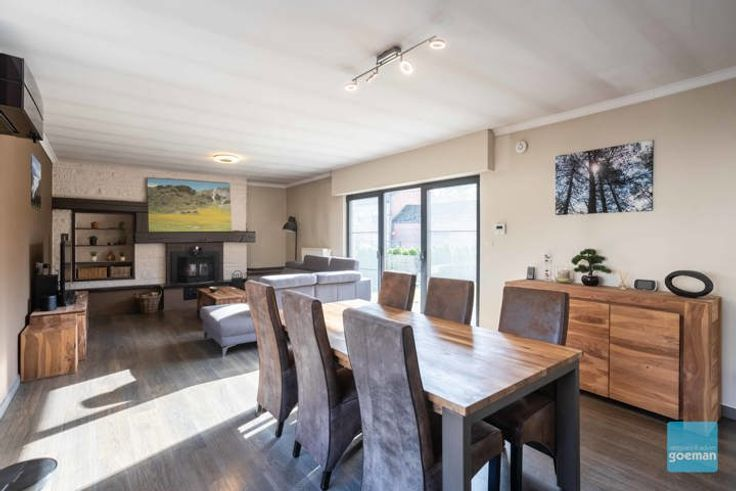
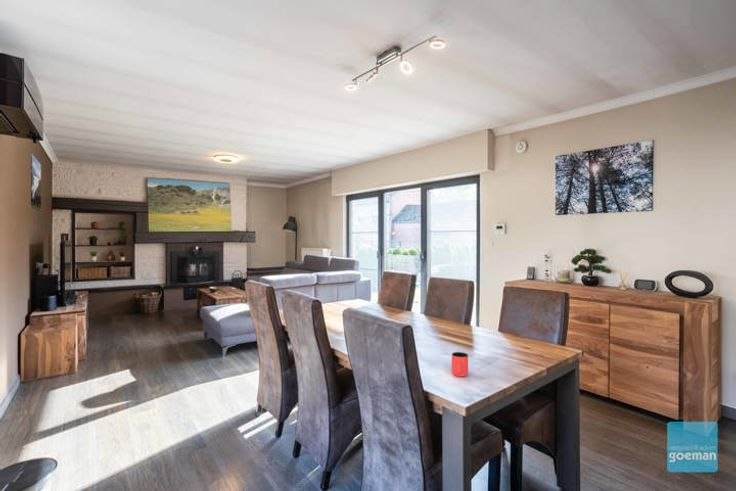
+ cup (459, 365)
